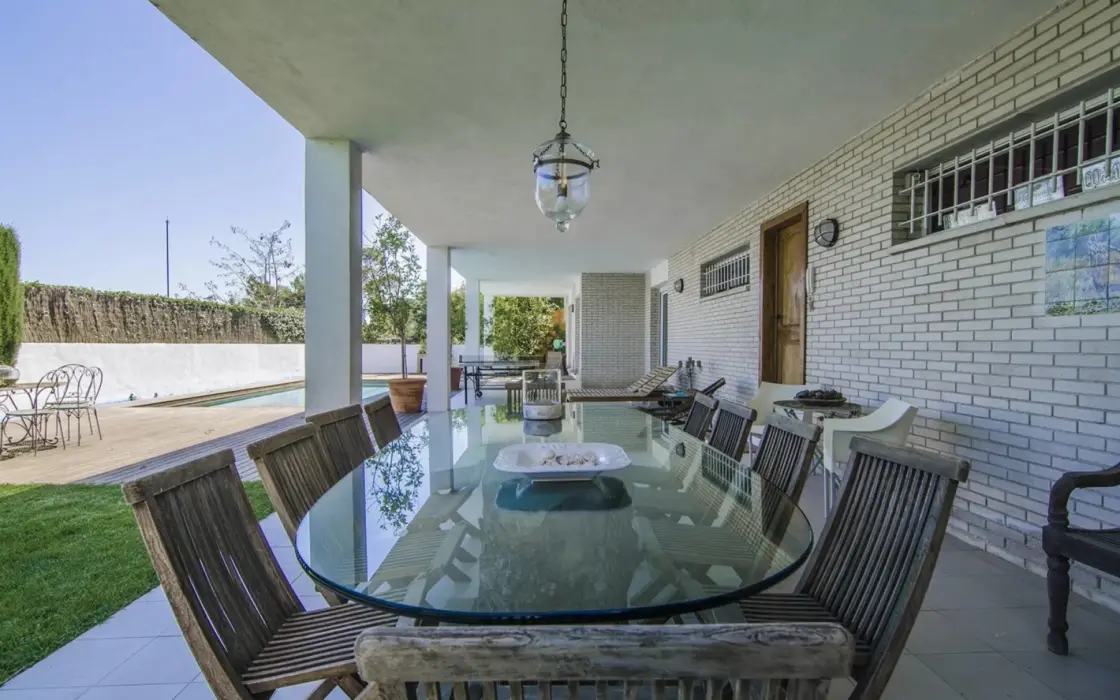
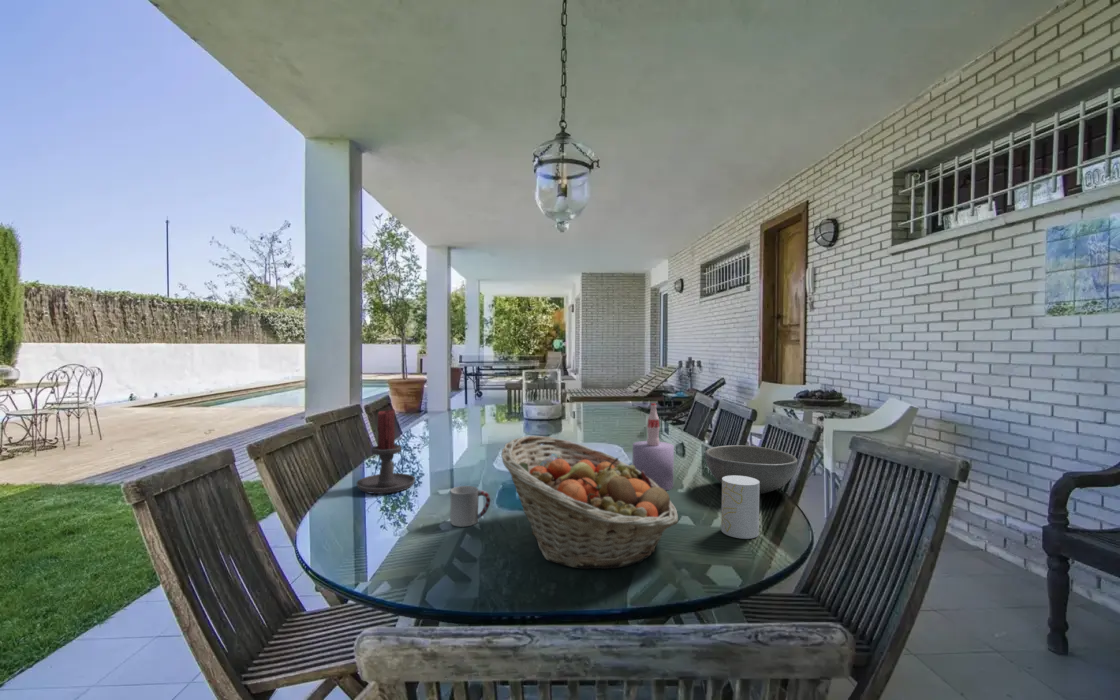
+ cup (470, 505)
+ candle holder (387, 446)
+ fruit basket (587, 491)
+ cup (740, 505)
+ bottle (653, 444)
+ bowl (750, 472)
